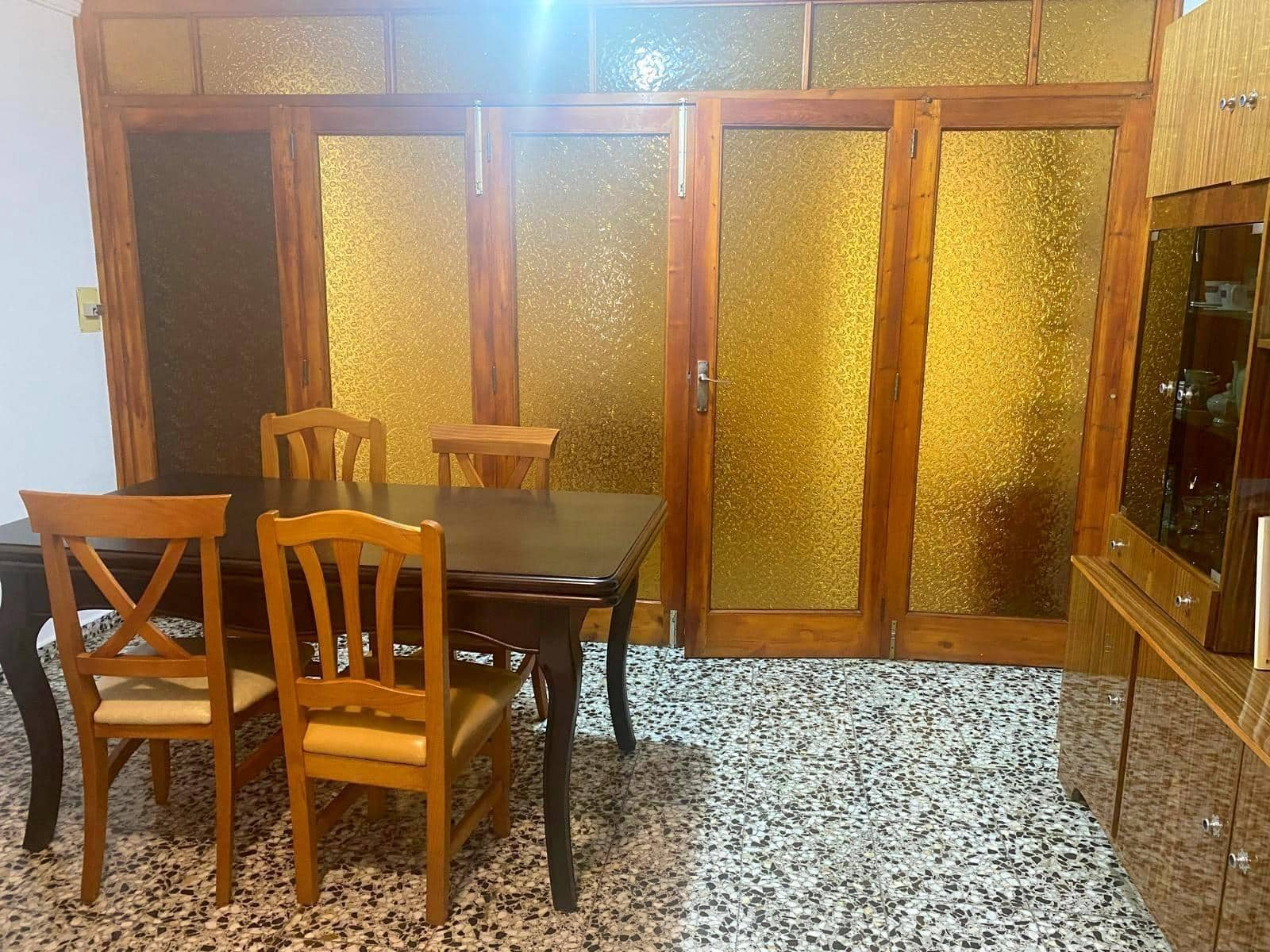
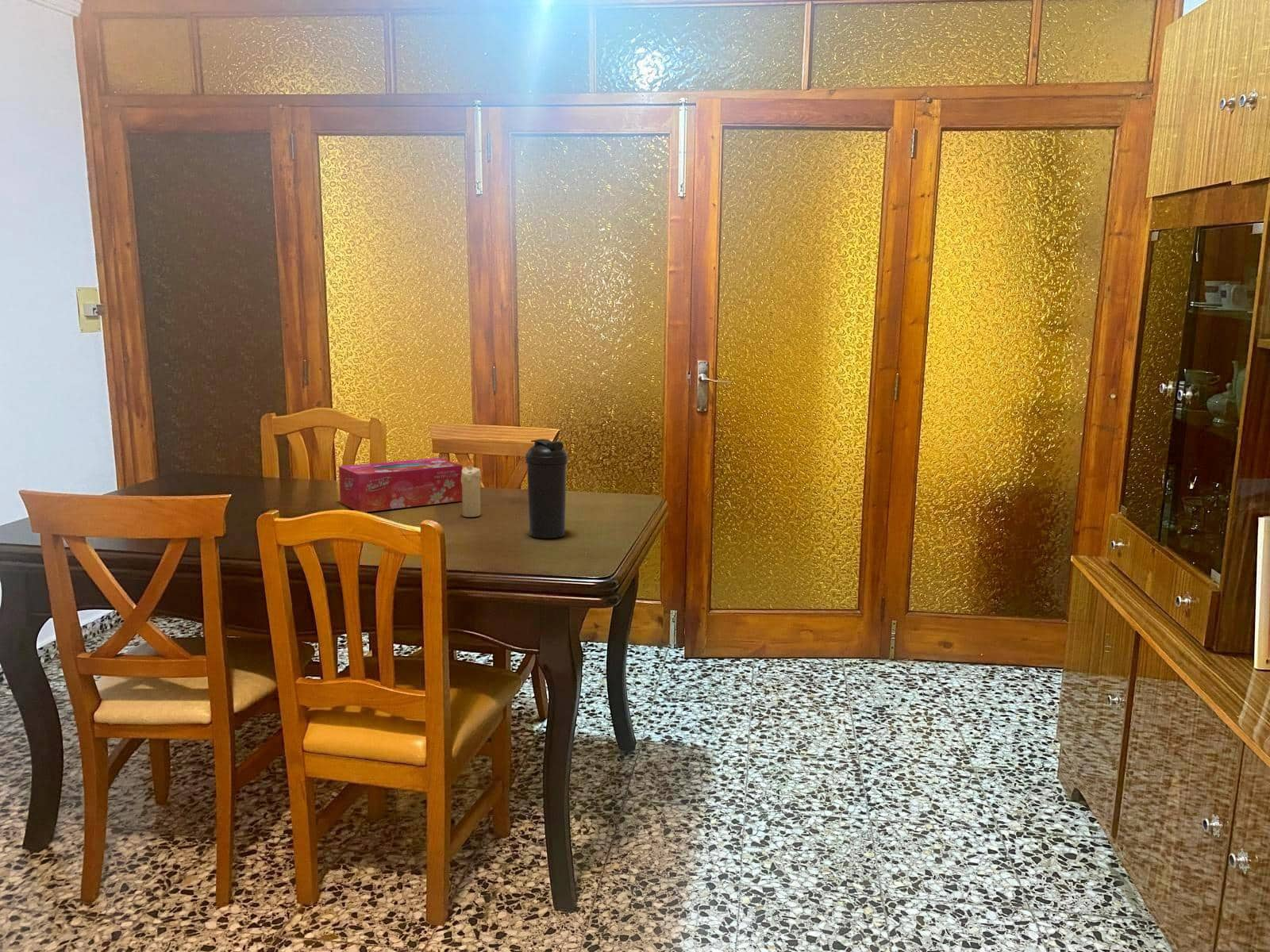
+ water bottle (547, 487)
+ candle (471, 486)
+ tissue box (401, 483)
